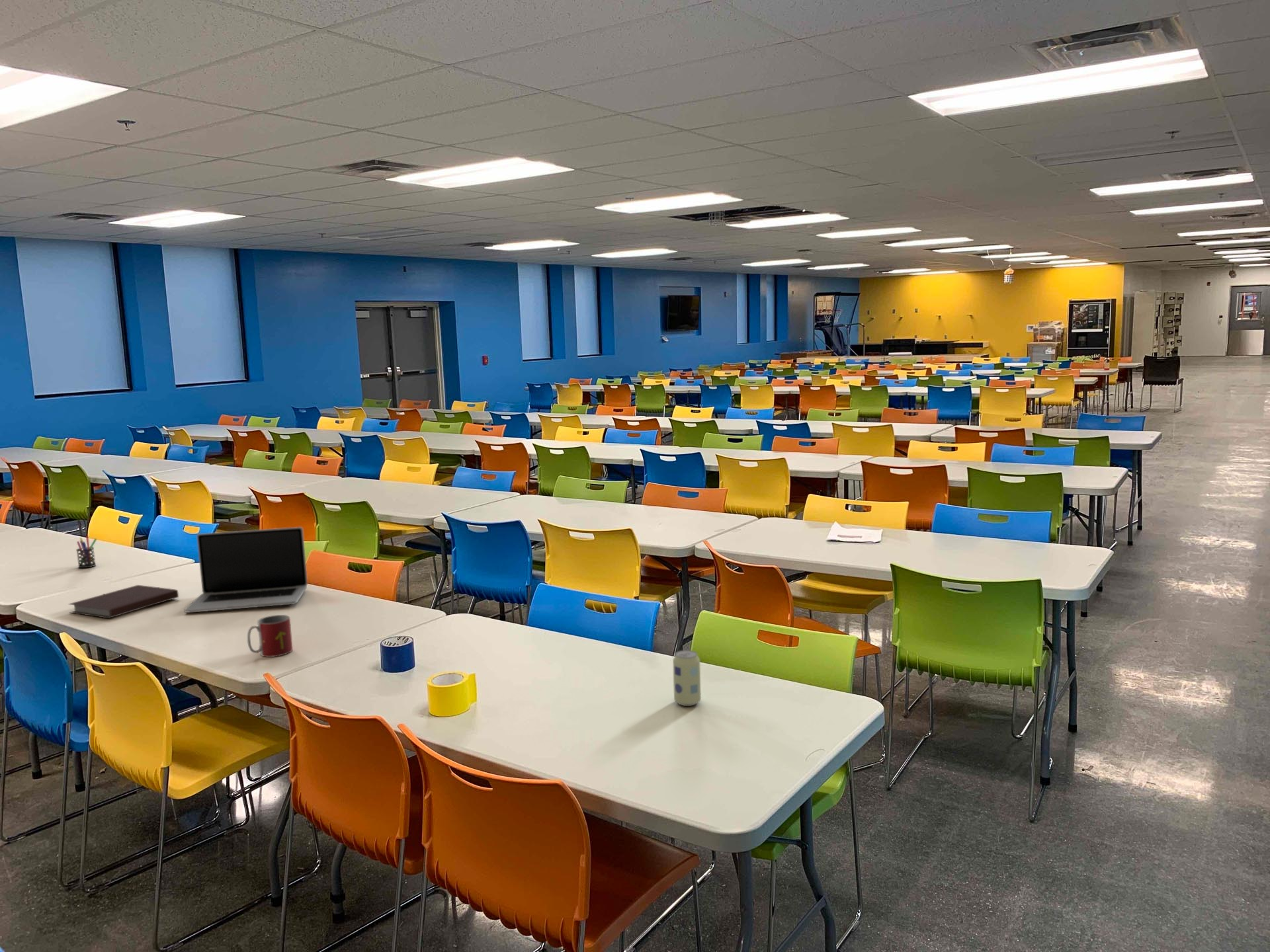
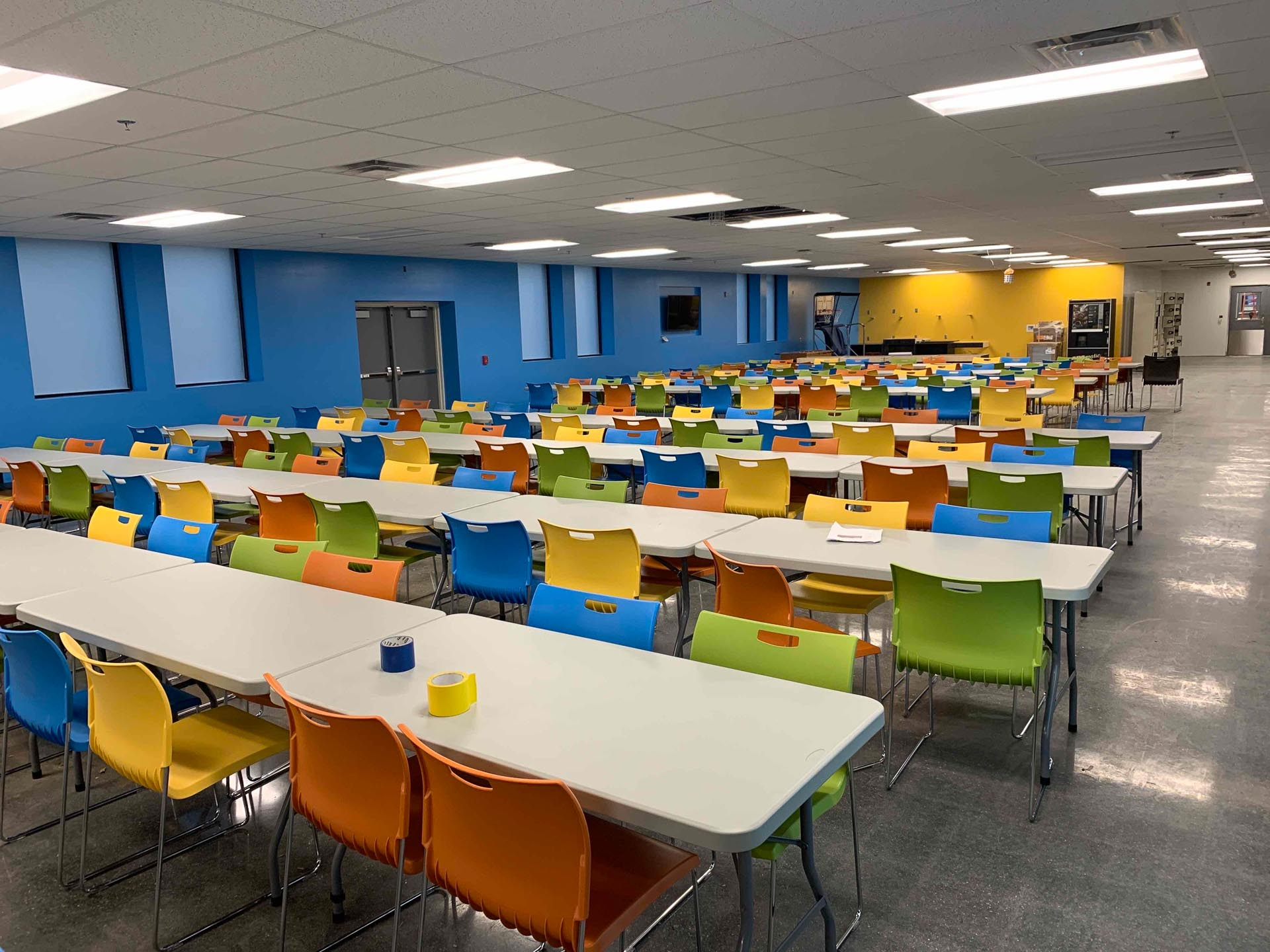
- laptop (245, 569)
- mug (269, 637)
- pen holder (87, 551)
- beverage can (687, 678)
- notebook (124, 601)
